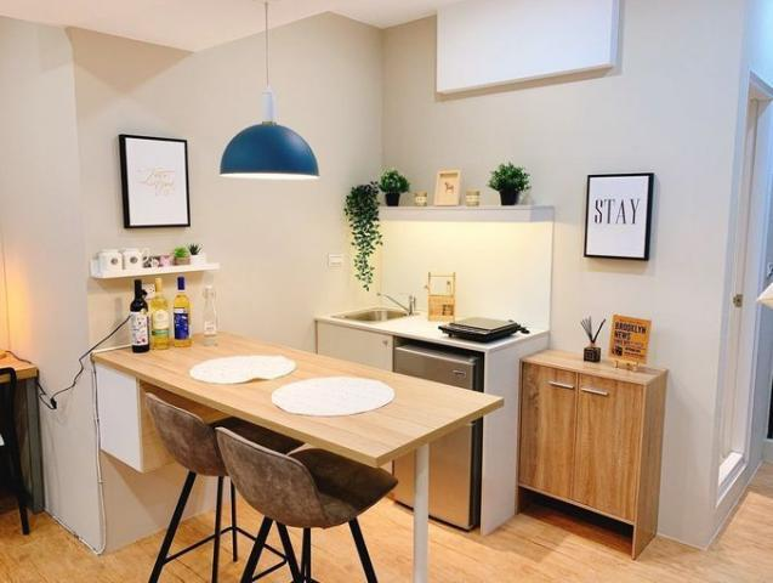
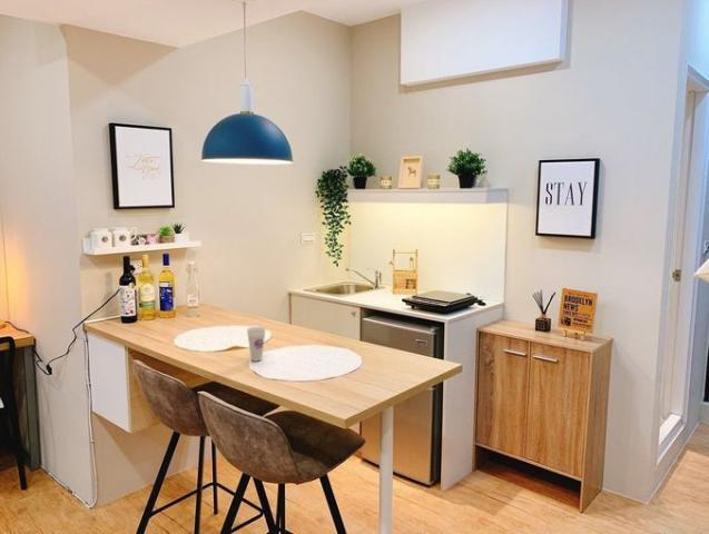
+ cup (256, 344)
